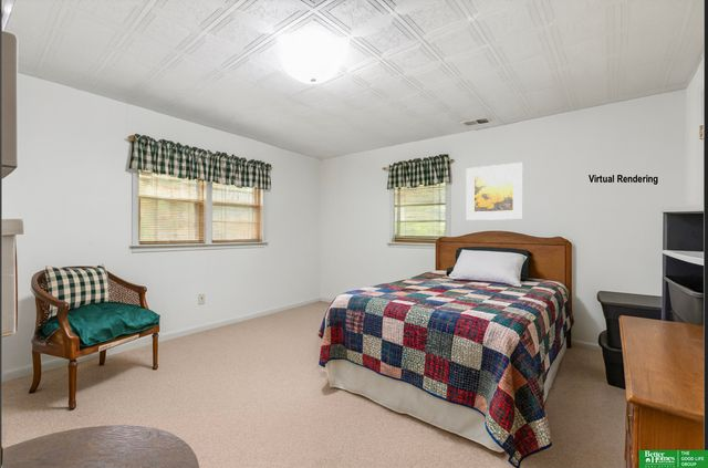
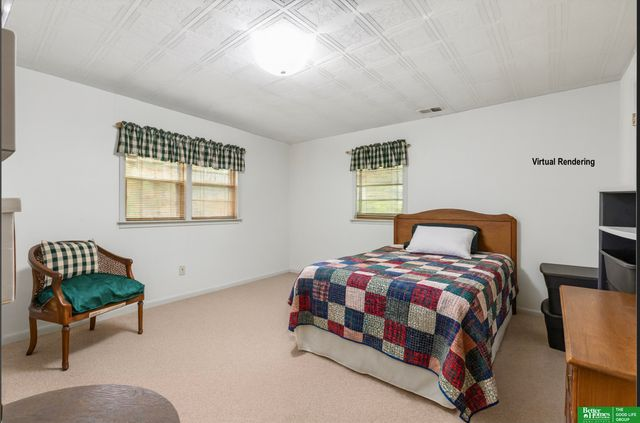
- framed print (492, 193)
